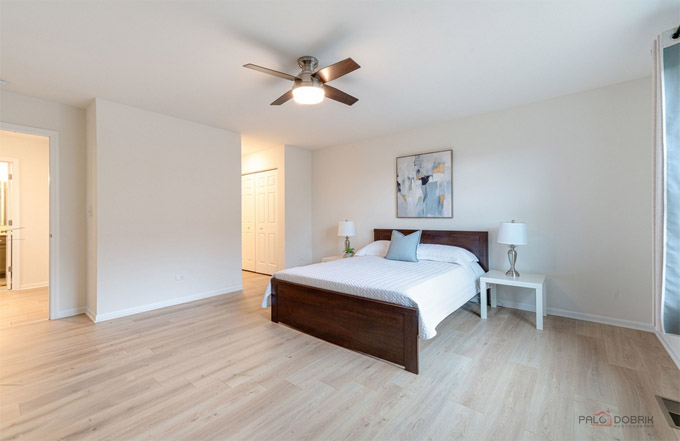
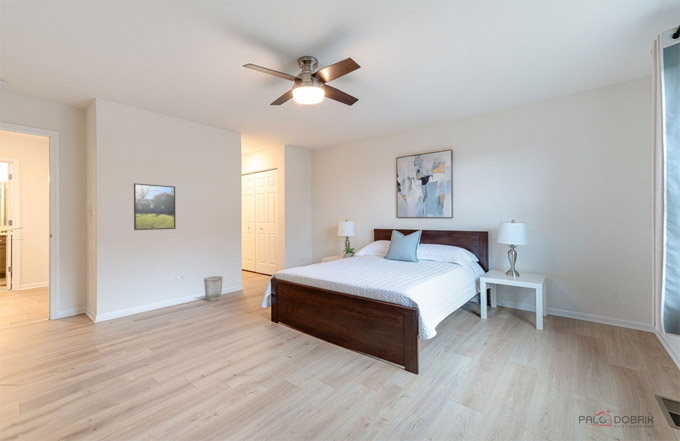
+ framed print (155, 207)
+ wastebasket (213, 288)
